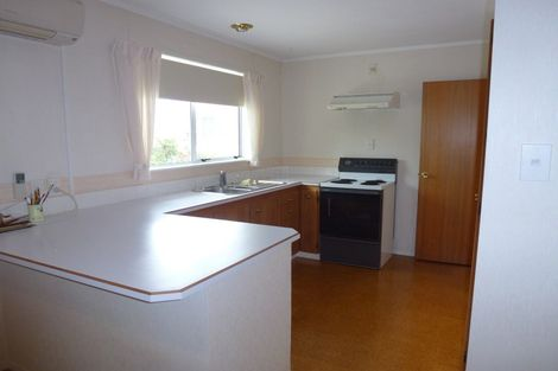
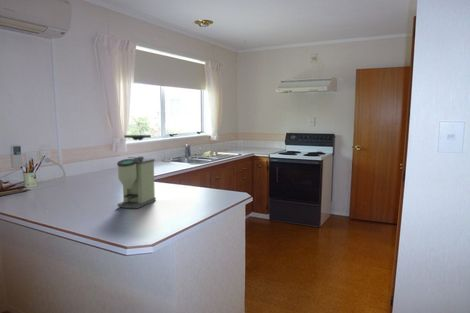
+ coffee grinder (136, 169)
